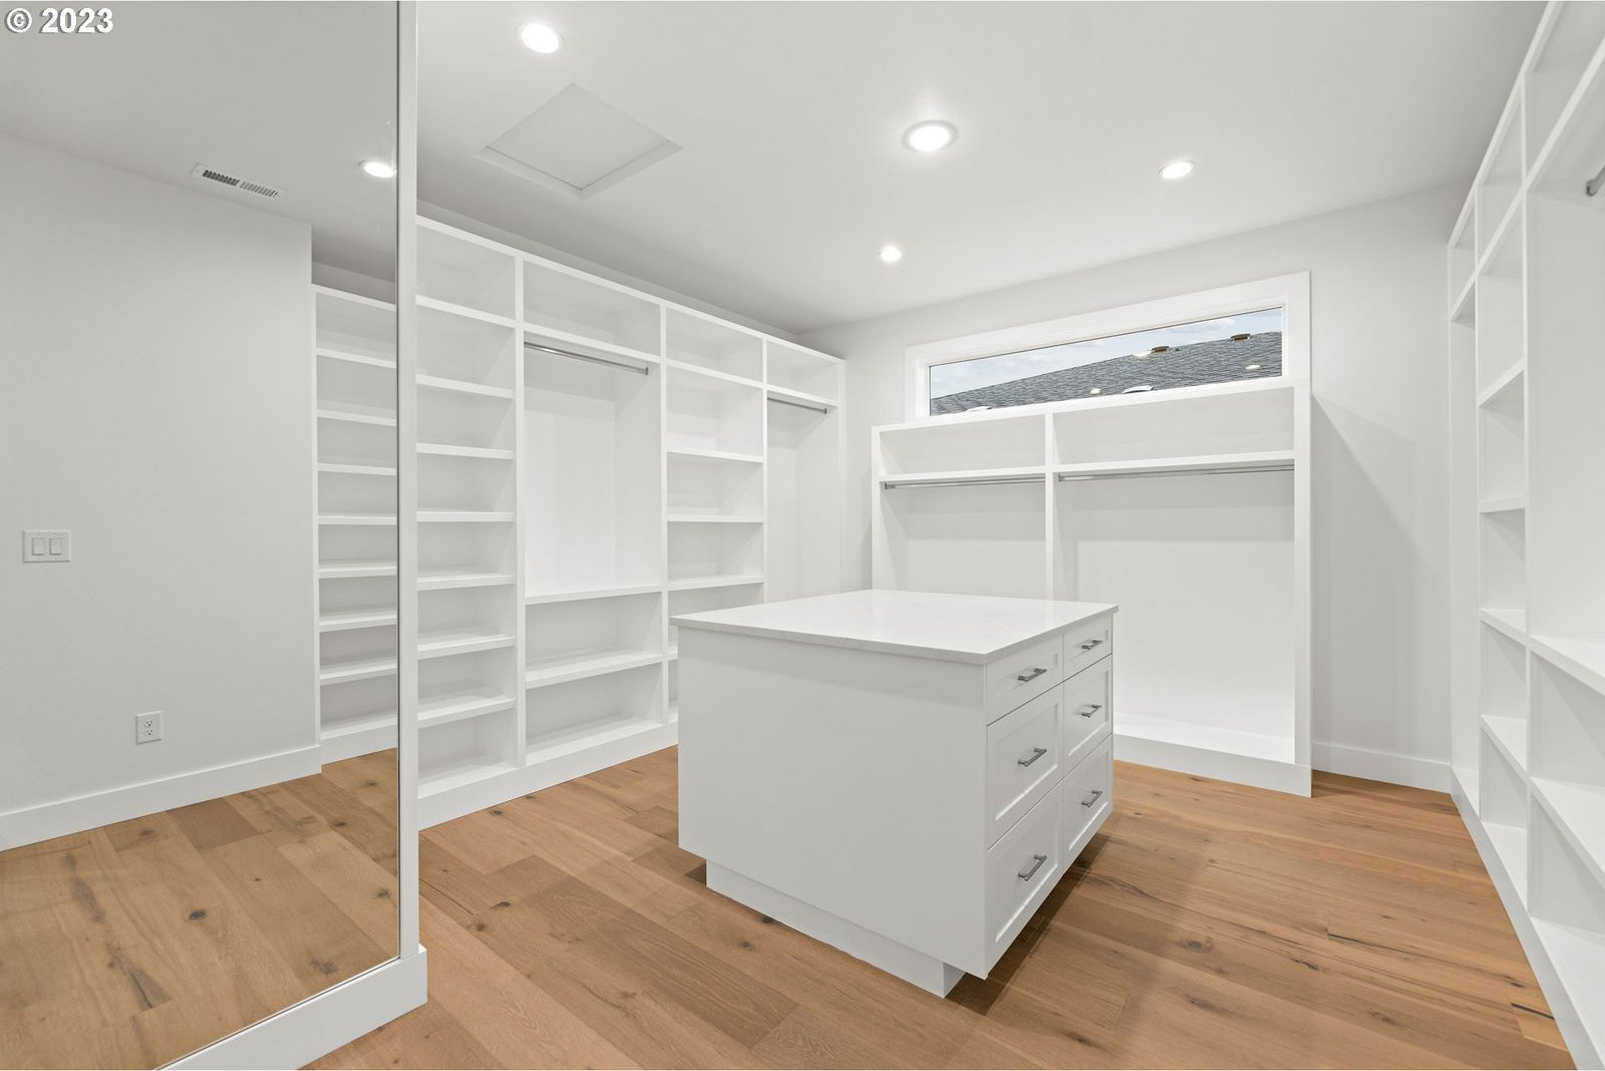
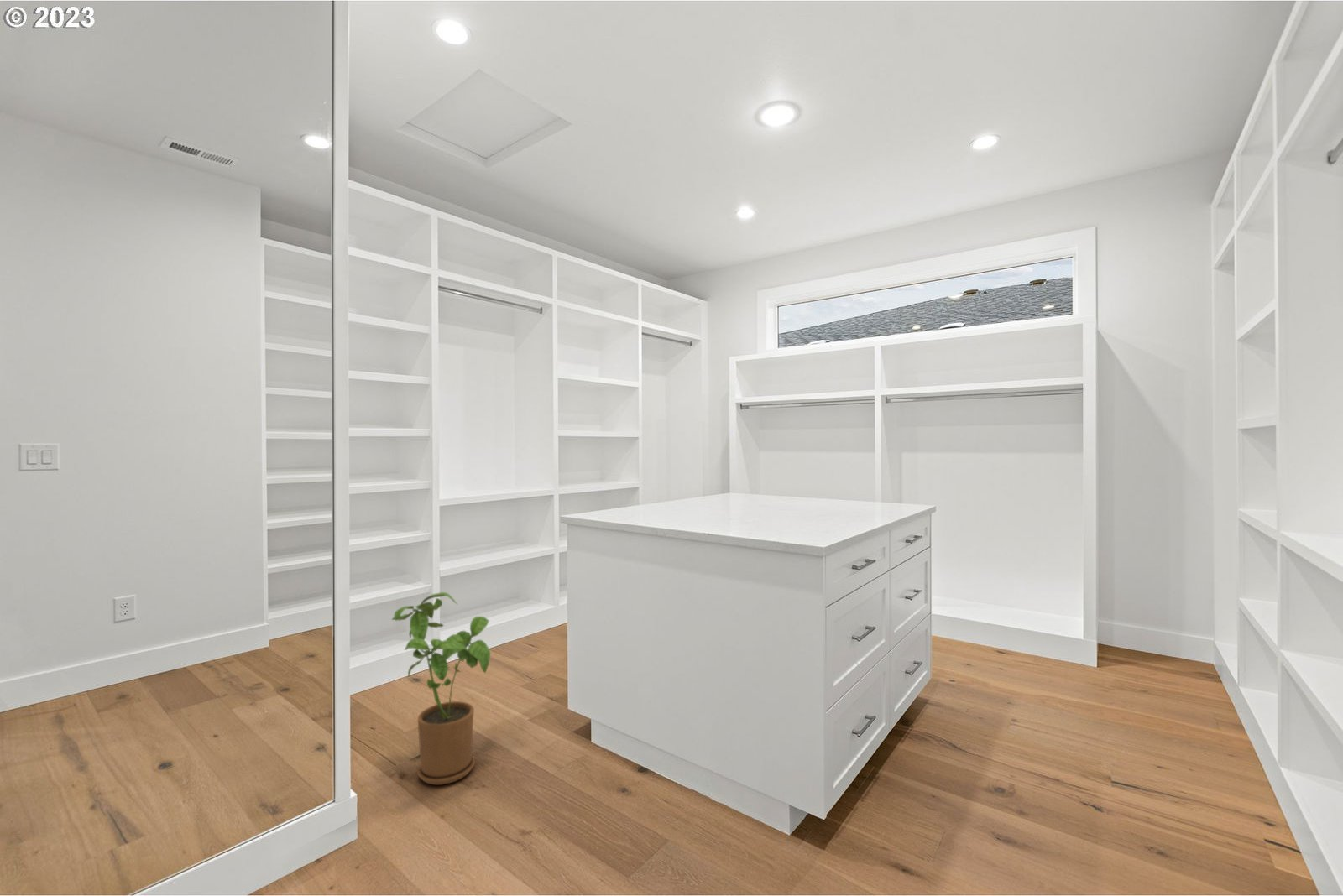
+ house plant (449, 681)
